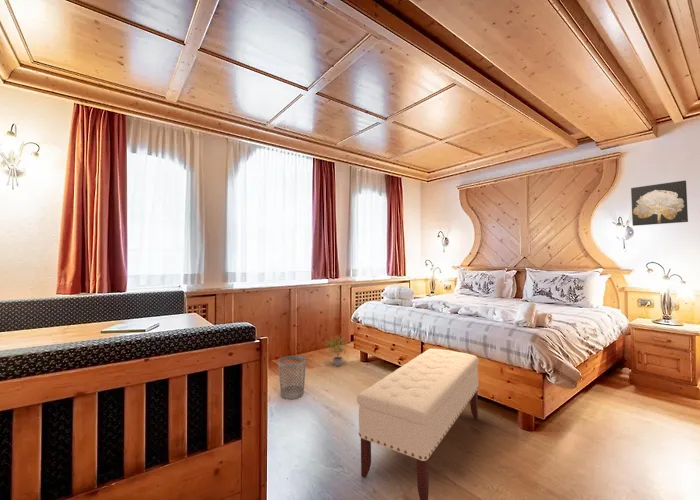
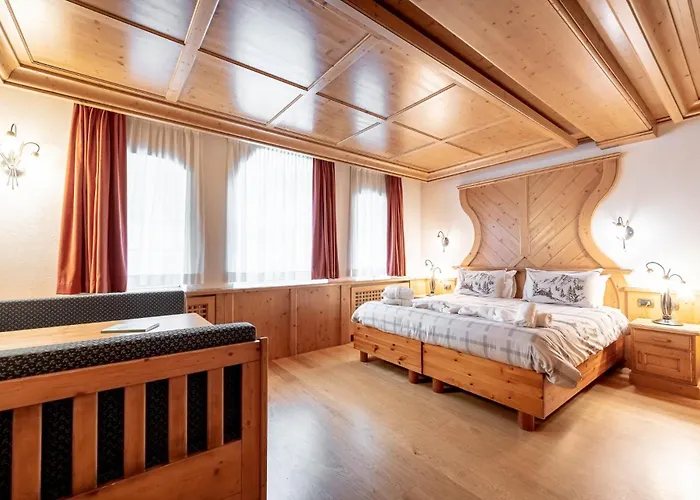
- wastebasket (292, 377)
- potted plant (335, 348)
- wall art (658, 204)
- bench (427, 406)
